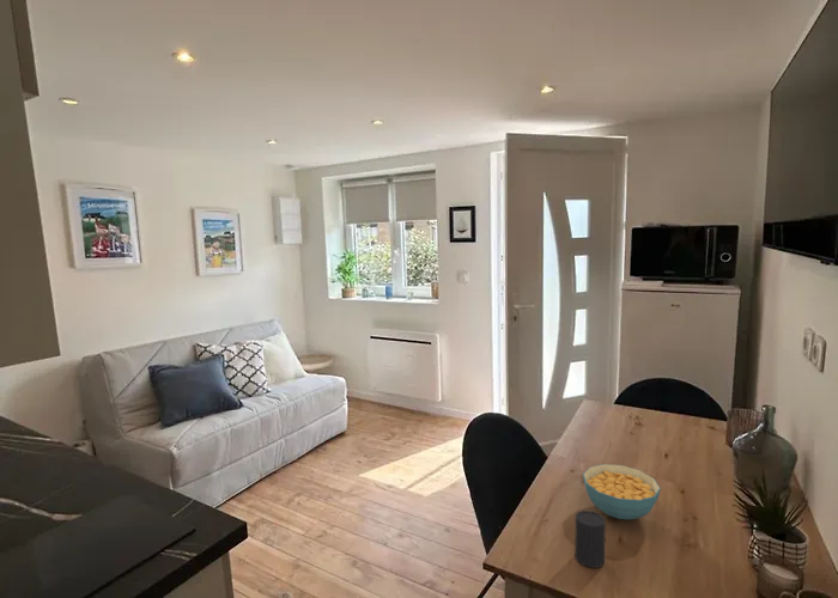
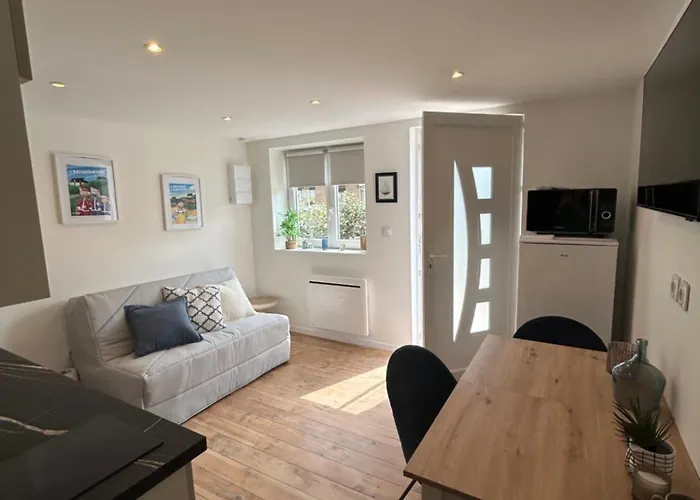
- cereal bowl (619, 496)
- cup (589, 538)
